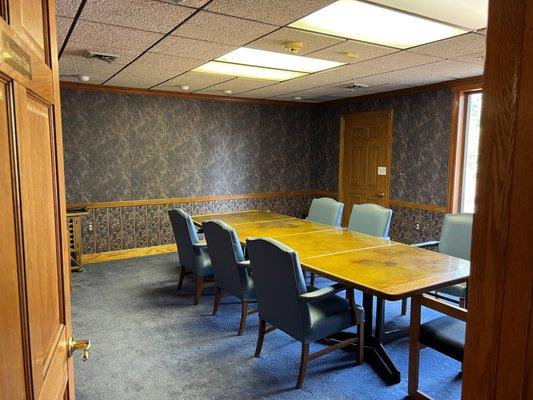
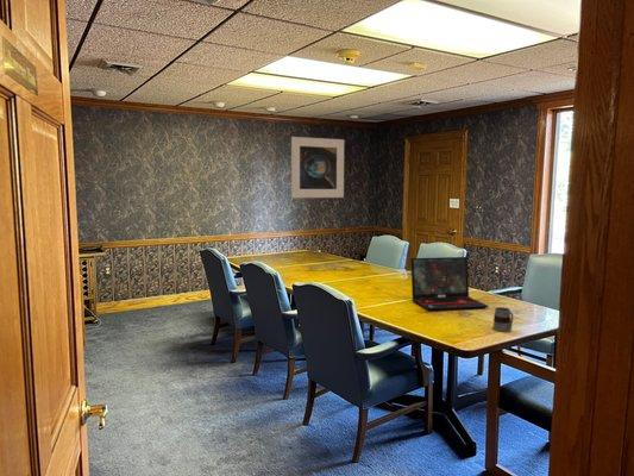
+ laptop (448, 282)
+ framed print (318, 168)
+ mug (503, 319)
